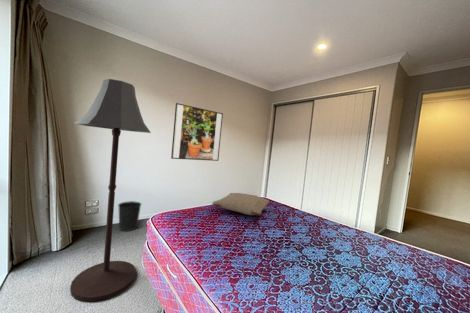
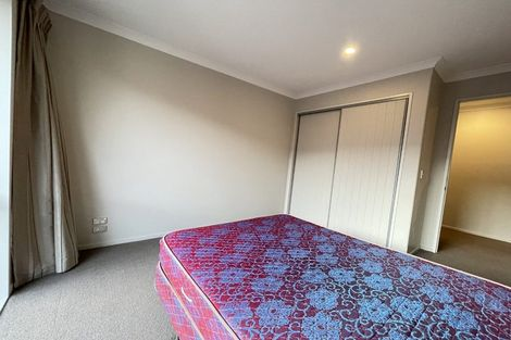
- wastebasket (129, 216)
- floor lamp (112, 184)
- pillow (243, 202)
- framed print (198, 134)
